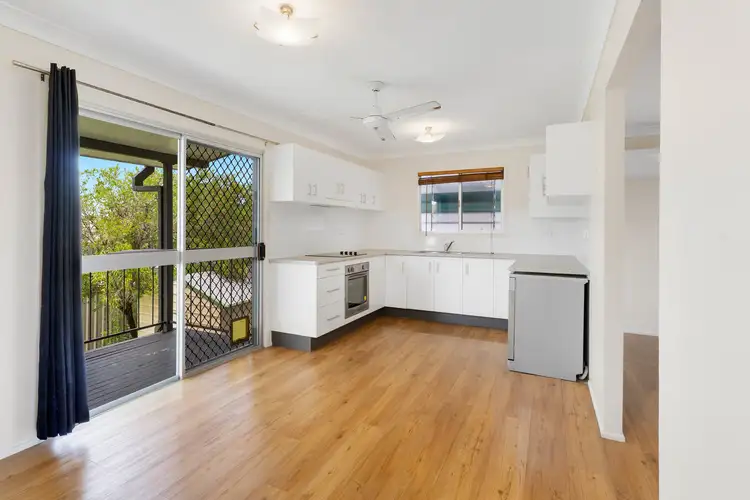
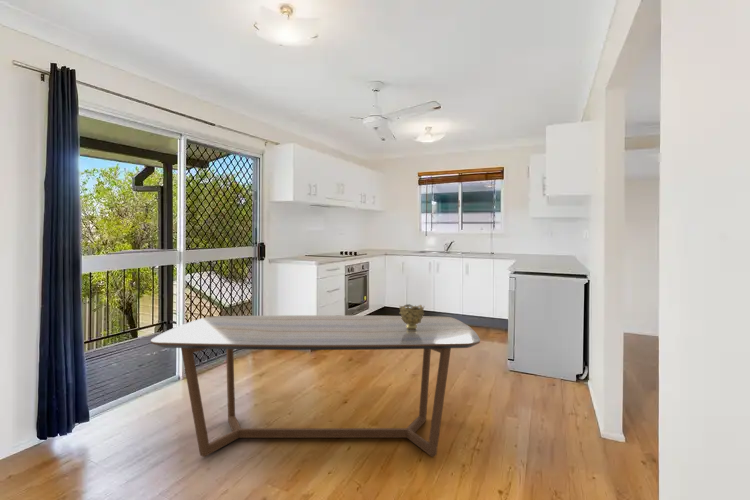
+ decorative bowl (411, 316)
+ dining table (323, 349)
